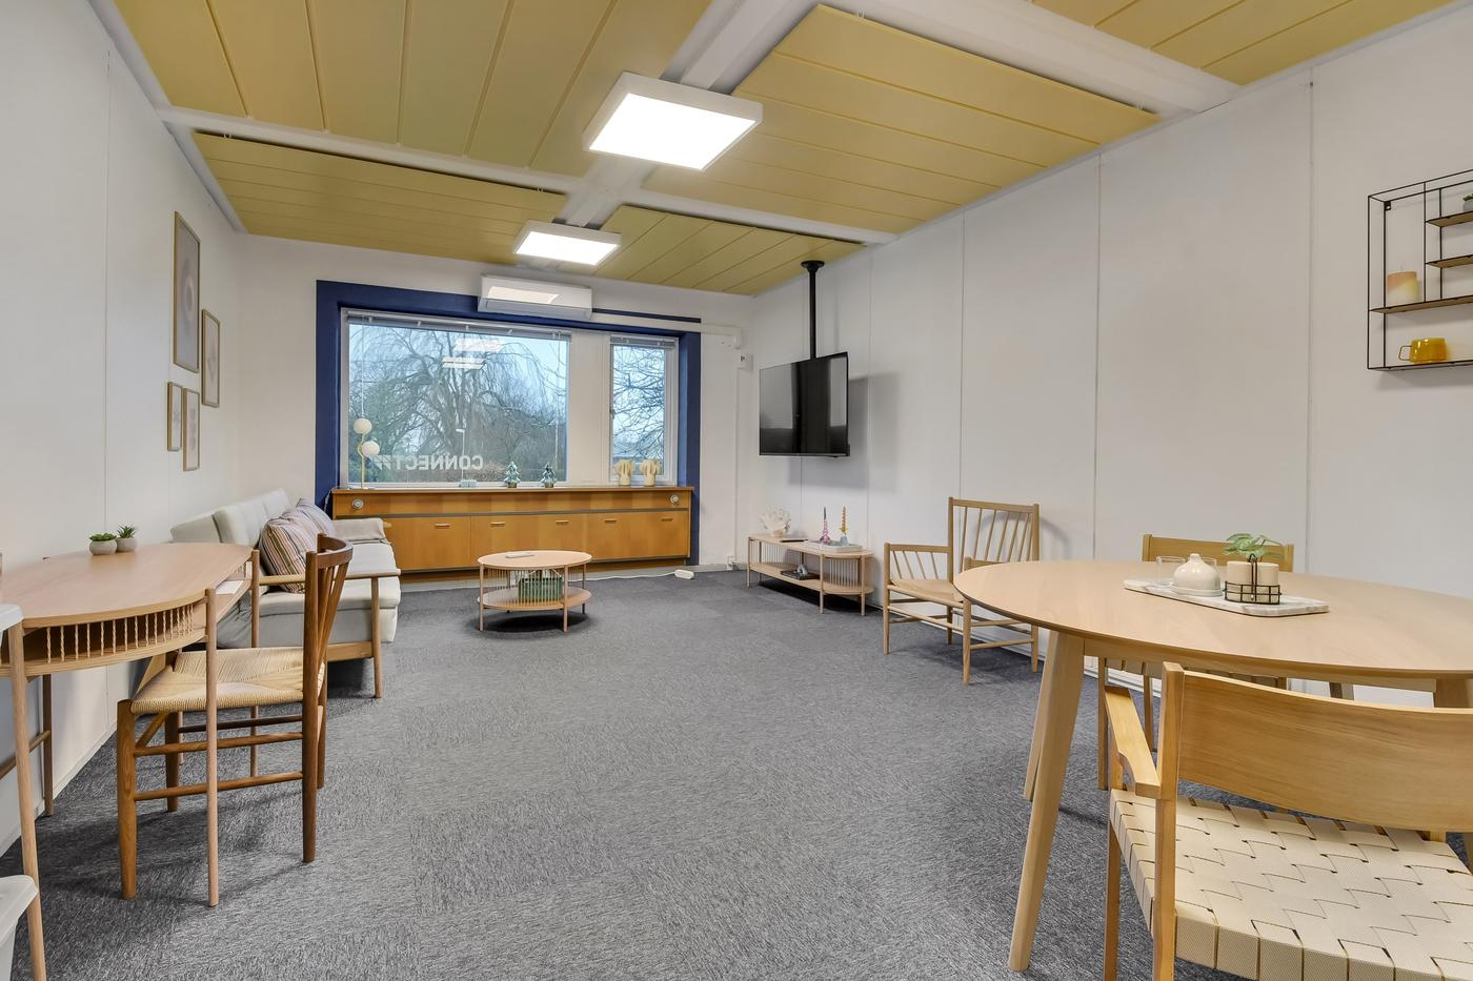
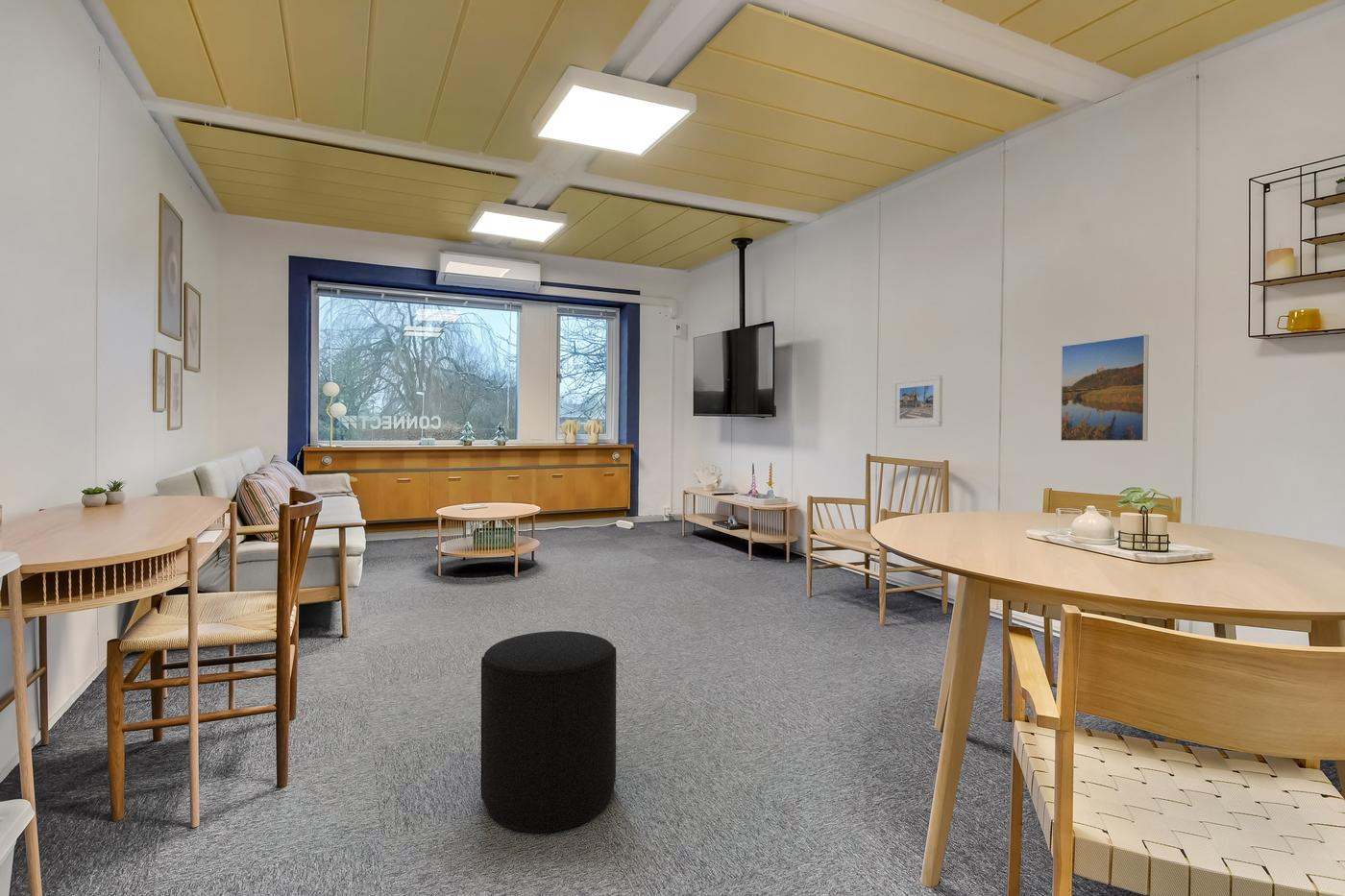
+ stool (550, 719)
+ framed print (917, 402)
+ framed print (1102, 391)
